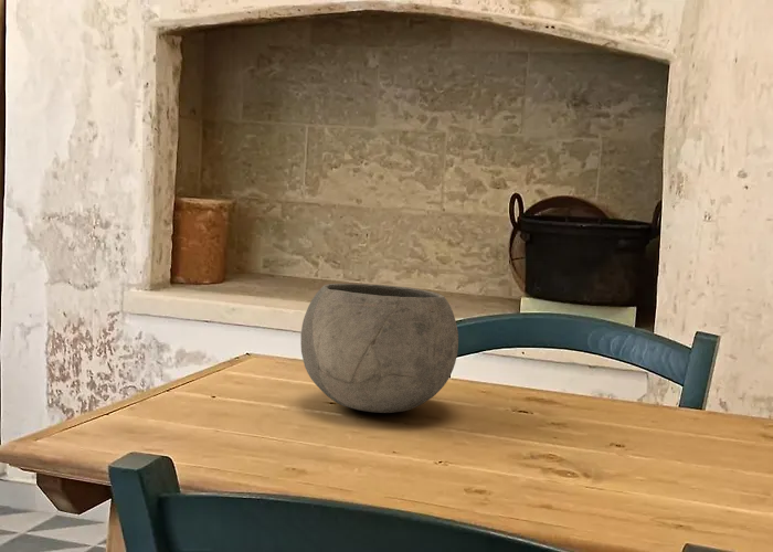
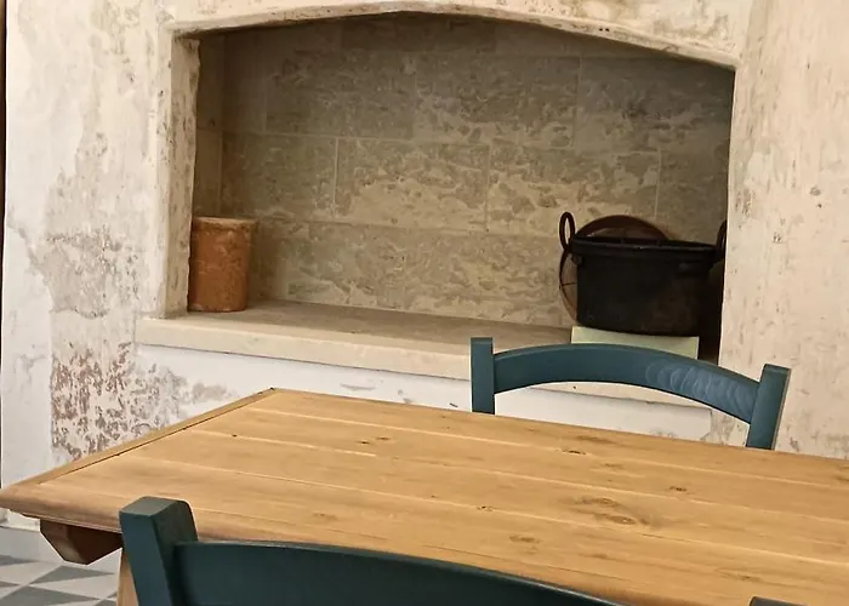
- bowl (378, 349)
